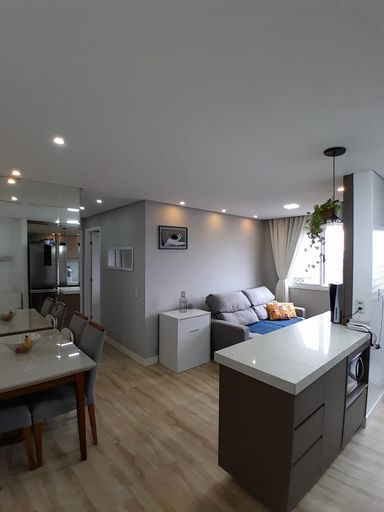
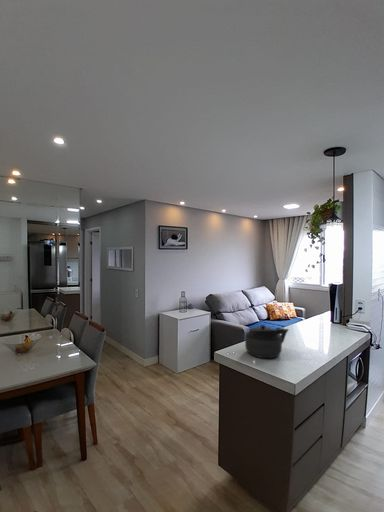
+ kettle (264, 339)
